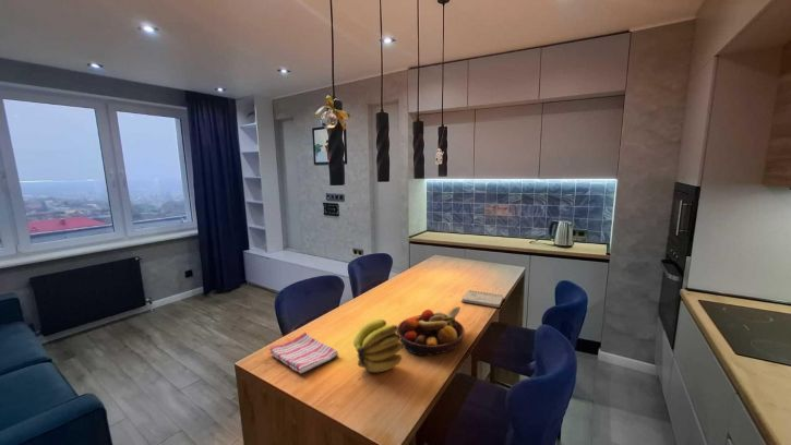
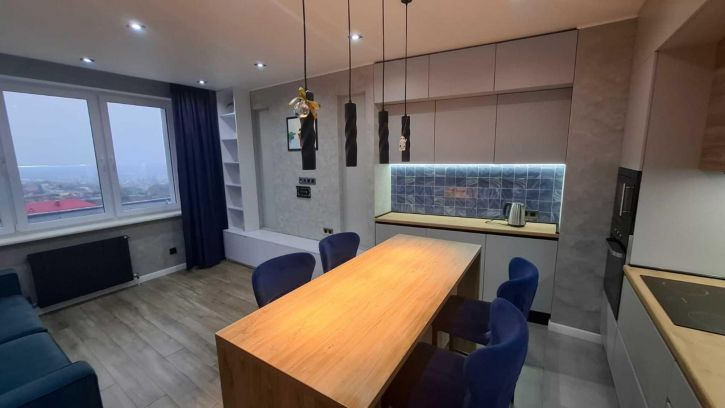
- dish towel (303, 351)
- notebook (482, 298)
- banana (376, 347)
- fruit bowl (430, 325)
